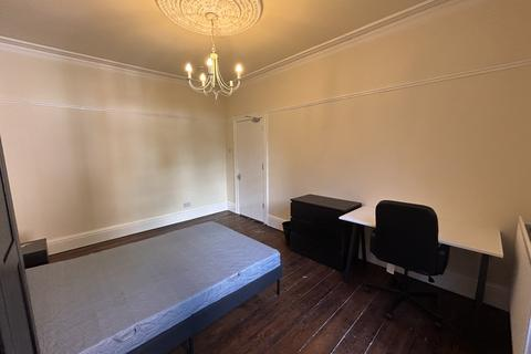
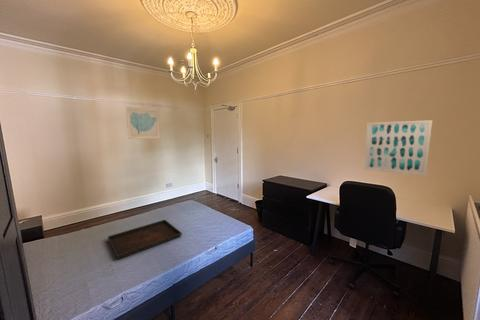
+ serving tray (145, 236)
+ wall art (394, 147)
+ wall art (144, 123)
